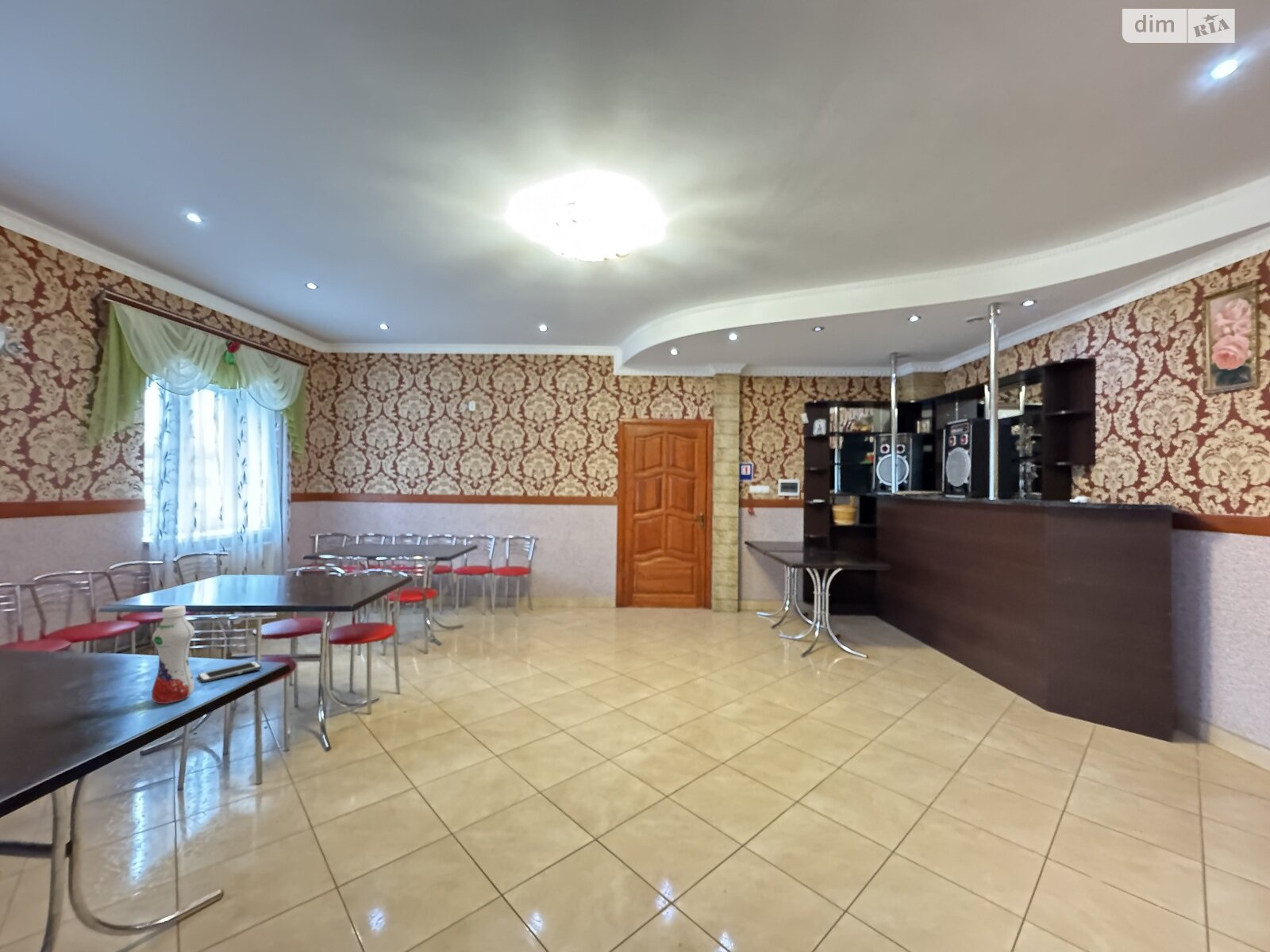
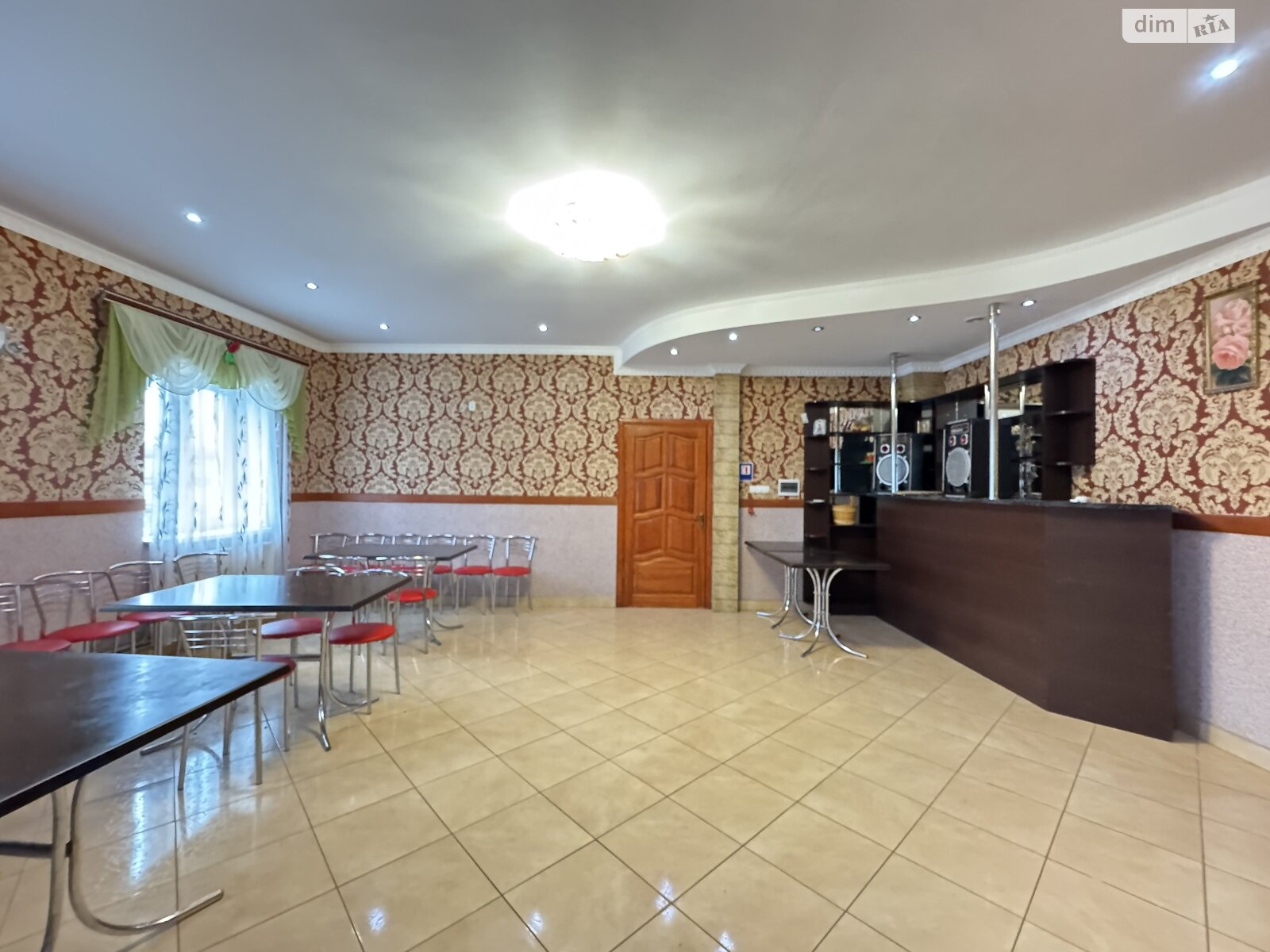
- beverage bottle (173, 653)
- cell phone (230, 671)
